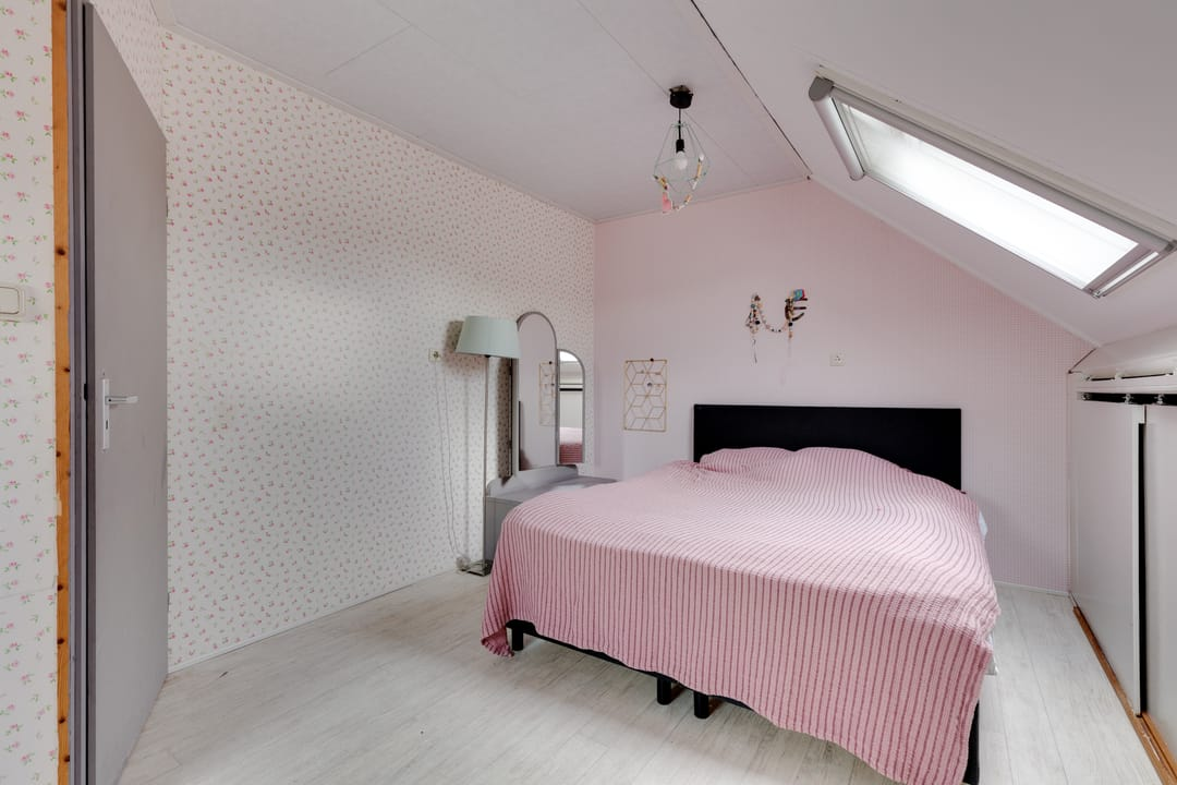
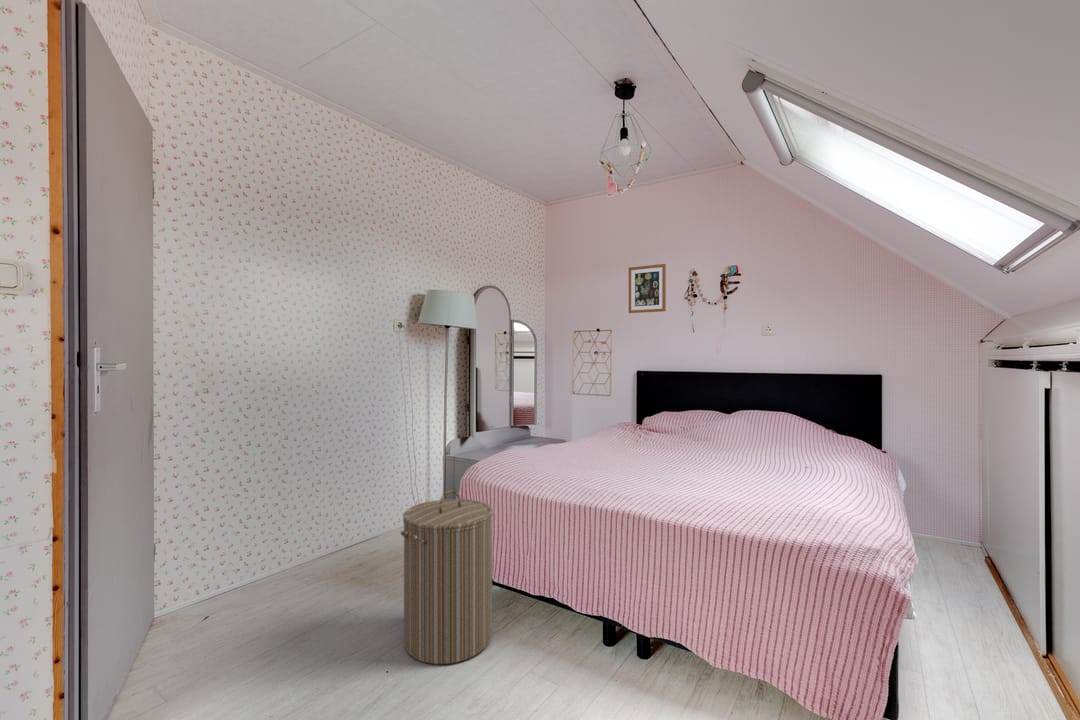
+ laundry hamper (448, 564)
+ wall art (646, 289)
